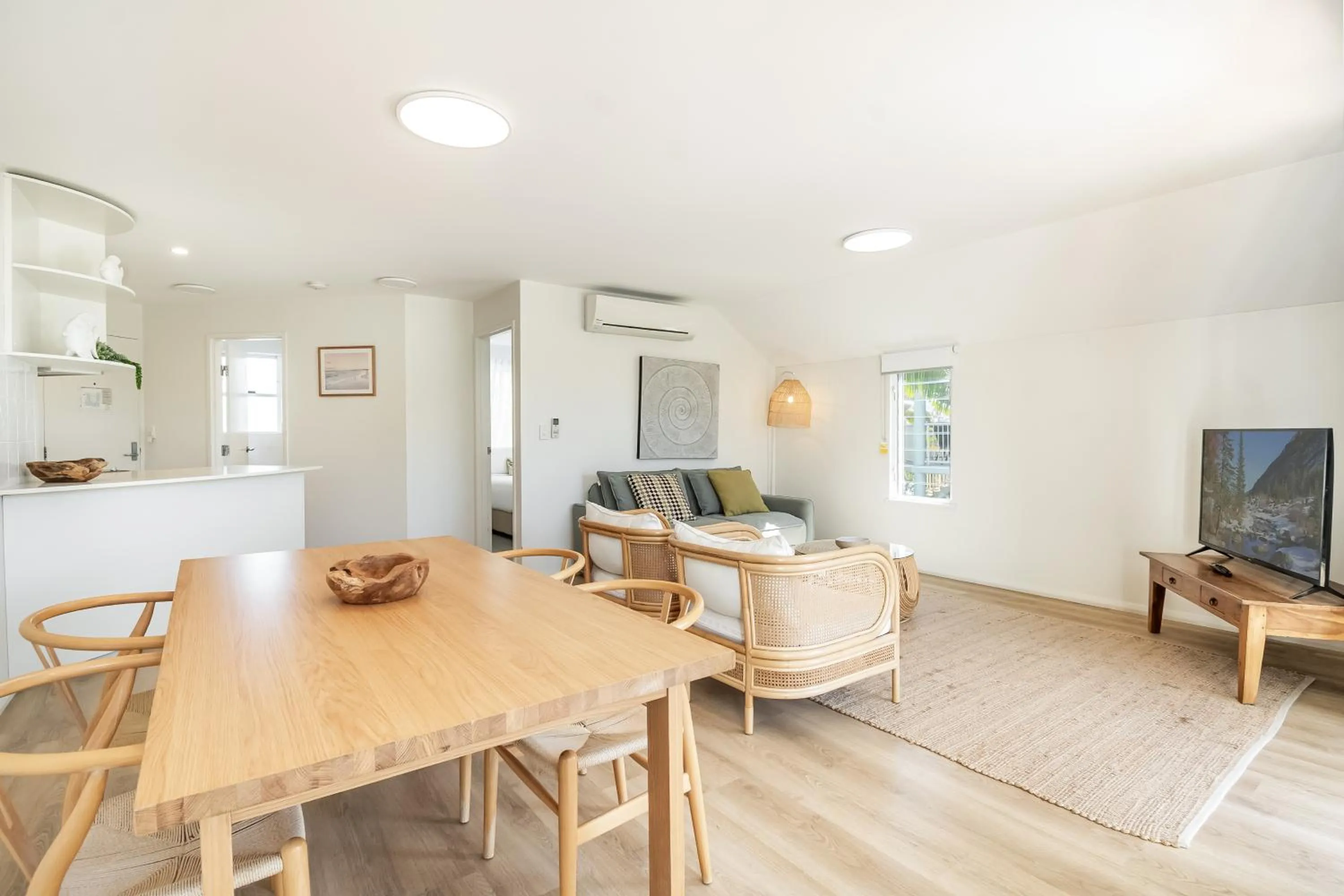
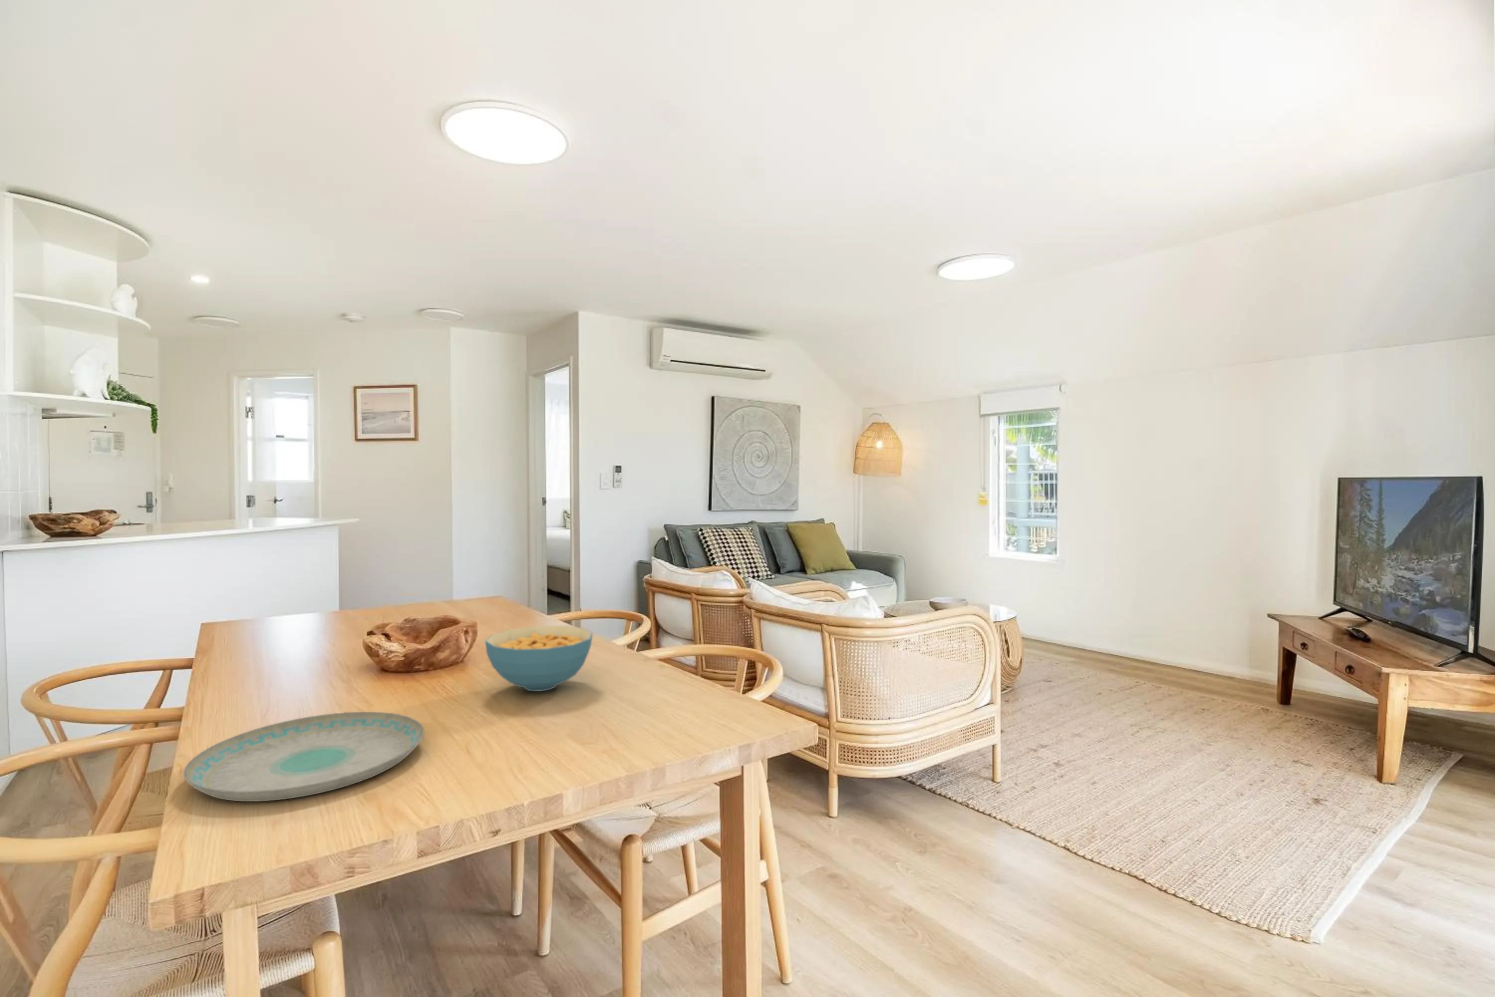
+ cereal bowl (541, 661)
+ plate (314, 753)
